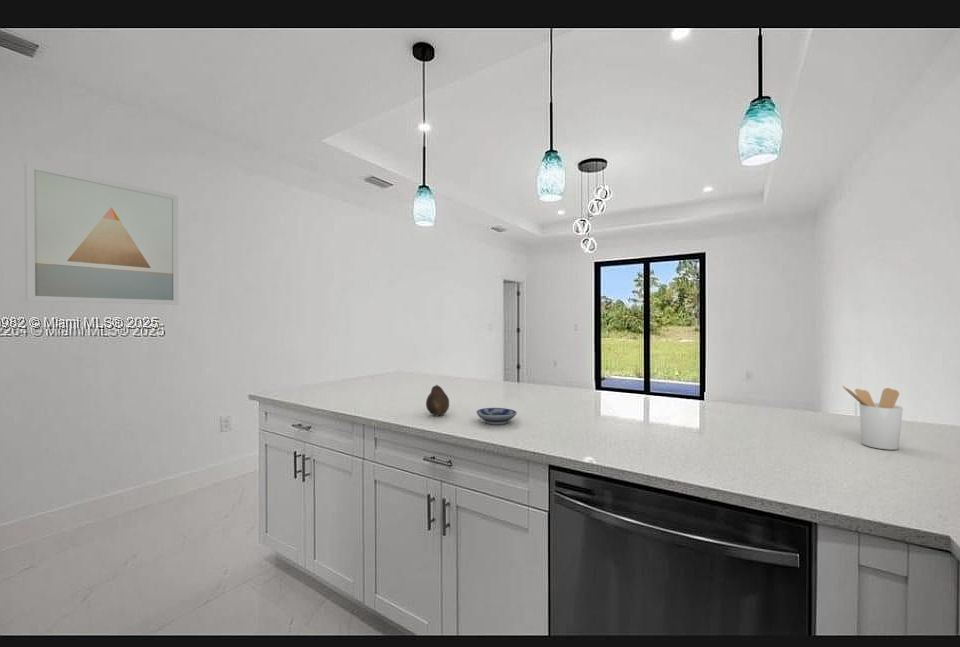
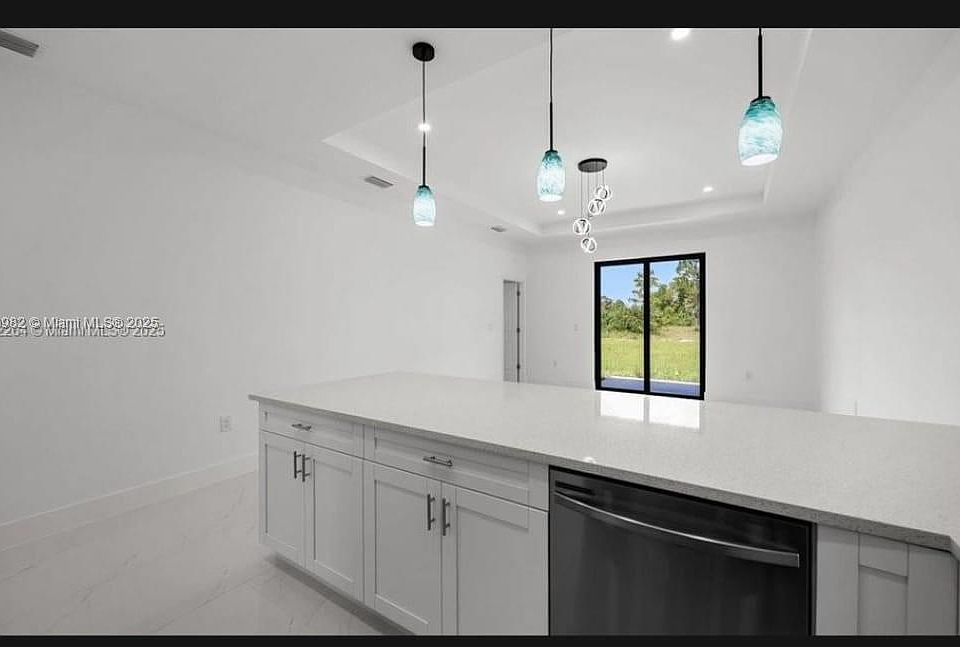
- bowl (496, 416)
- fruit (437, 399)
- utensil holder (870, 415)
- wall art (110, 242)
